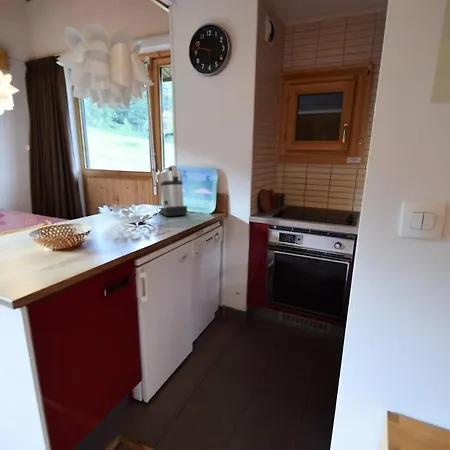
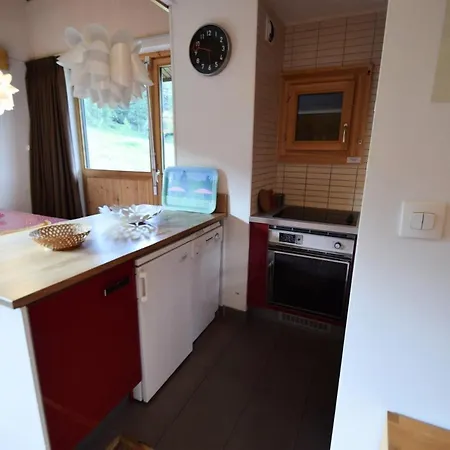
- coffee maker (172, 190)
